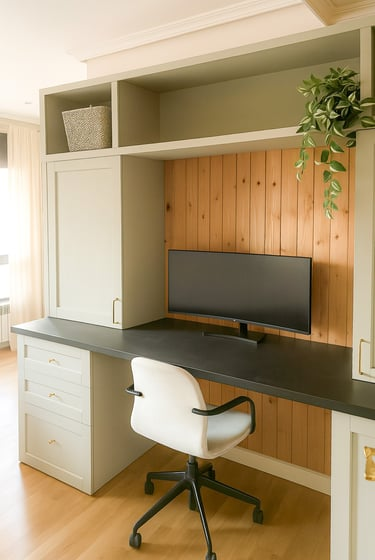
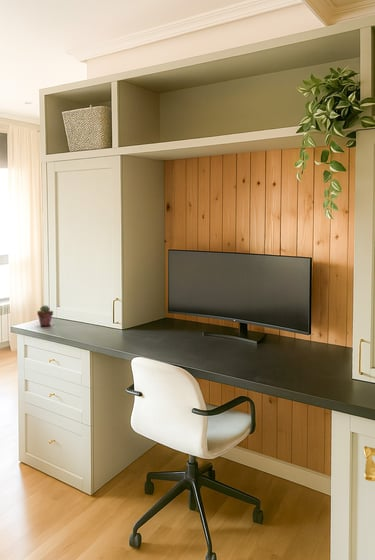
+ potted succulent (45, 315)
